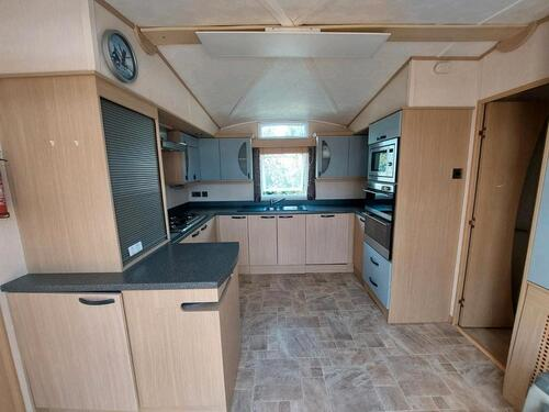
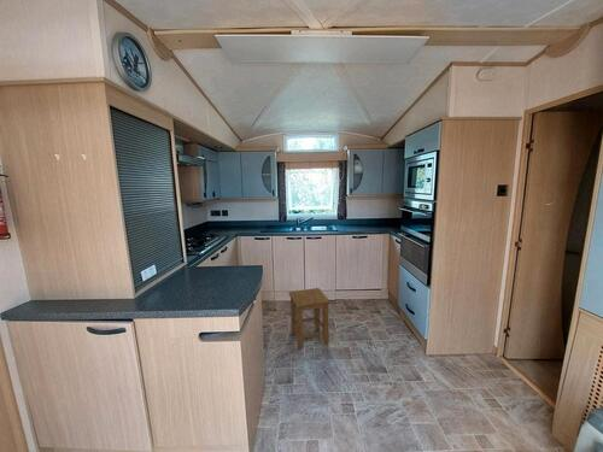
+ stool (309, 318)
